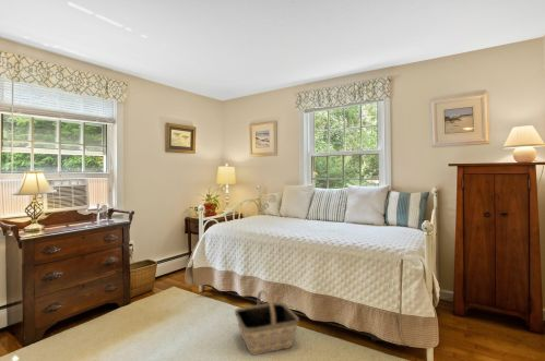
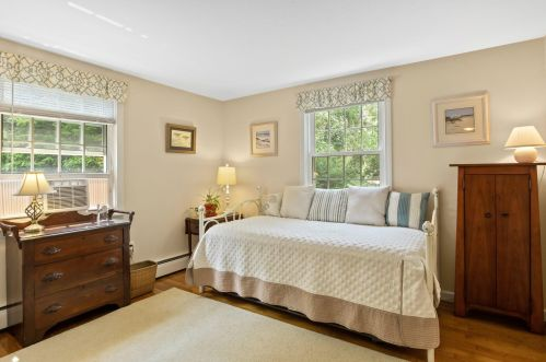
- basket (265, 316)
